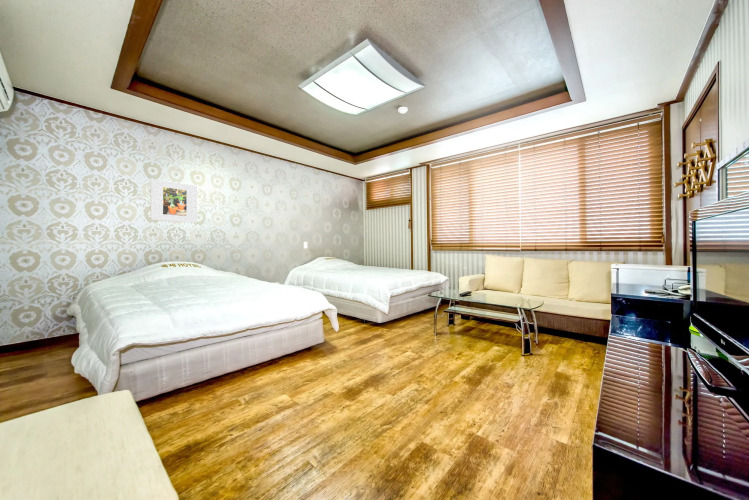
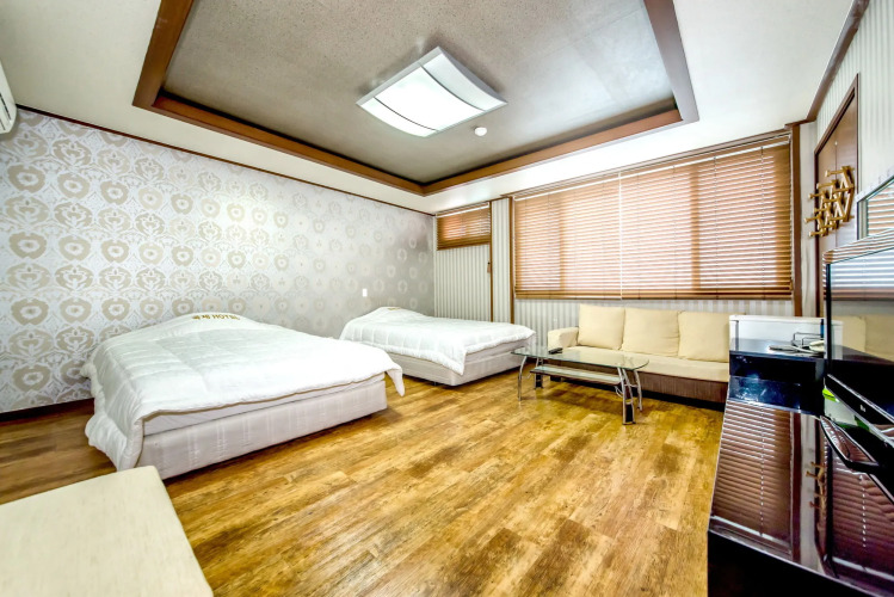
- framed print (175, 202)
